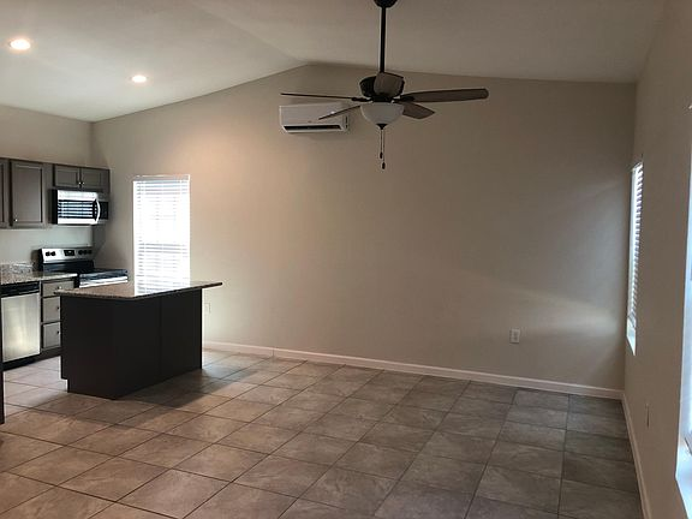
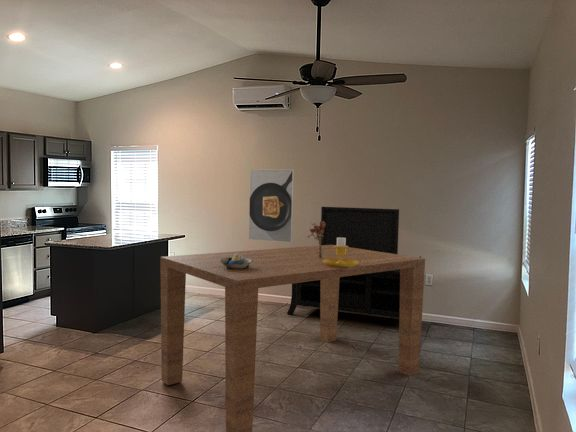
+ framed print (270, 205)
+ bouquet (317, 239)
+ table (320, 317)
+ decorative bowl (234, 259)
+ media console (353, 275)
+ candlestick (340, 249)
